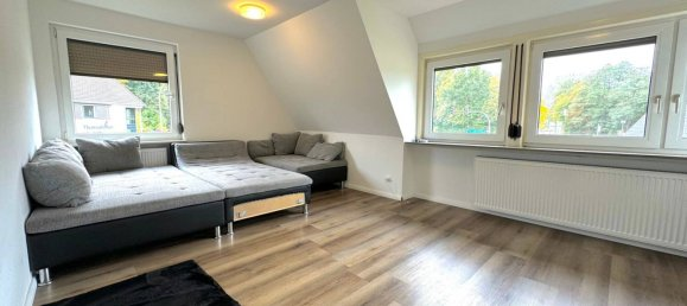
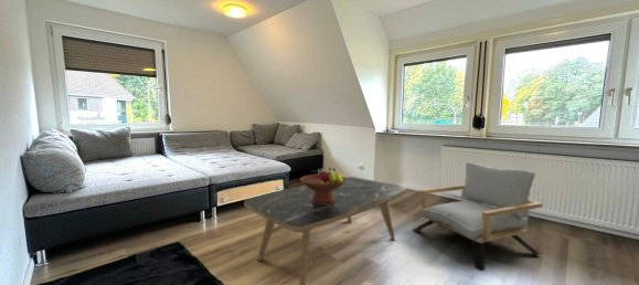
+ fruit bowl (322, 184)
+ armchair (472, 204)
+ coffee table (331, 221)
